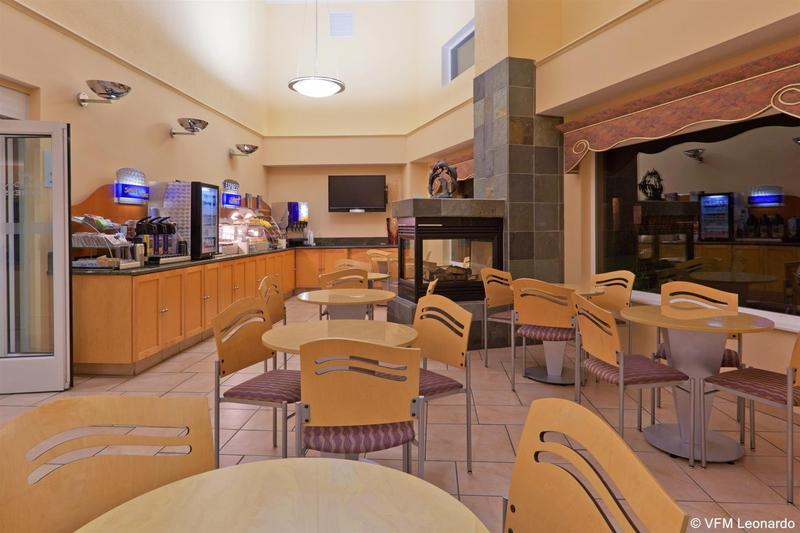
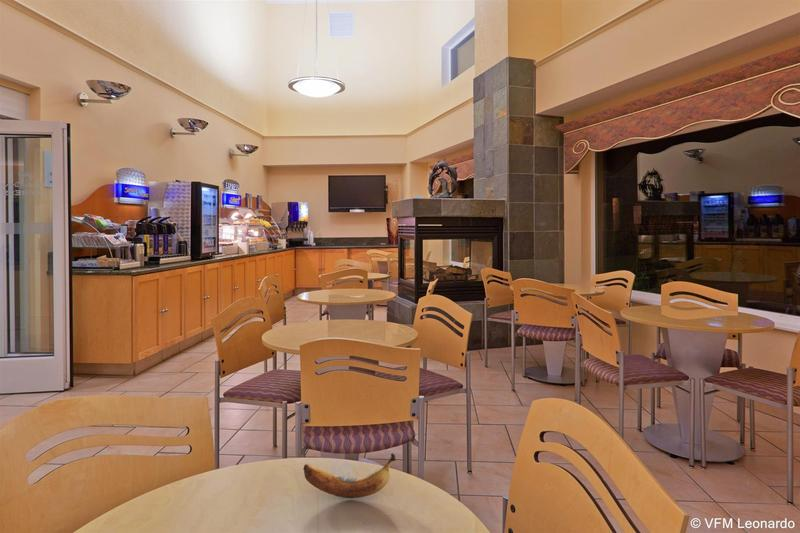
+ banana (349, 477)
